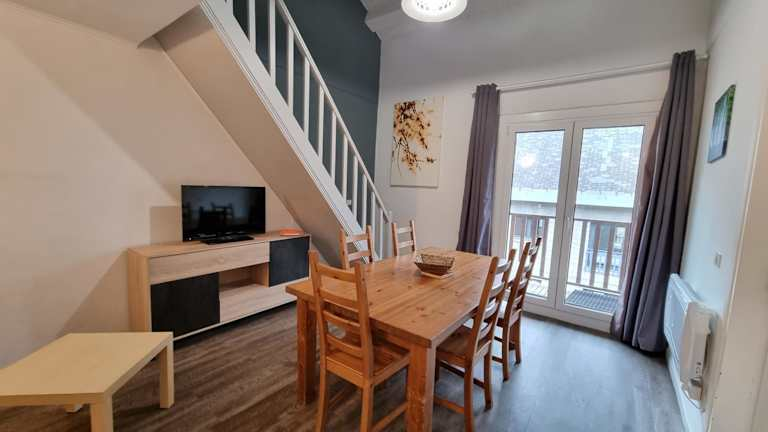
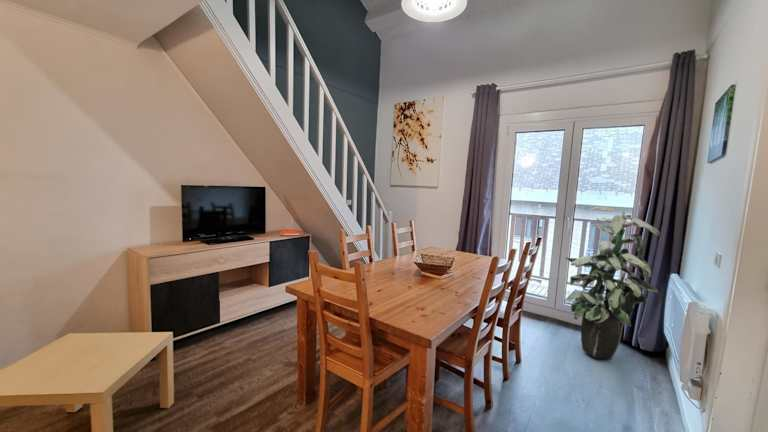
+ indoor plant (605, 281)
